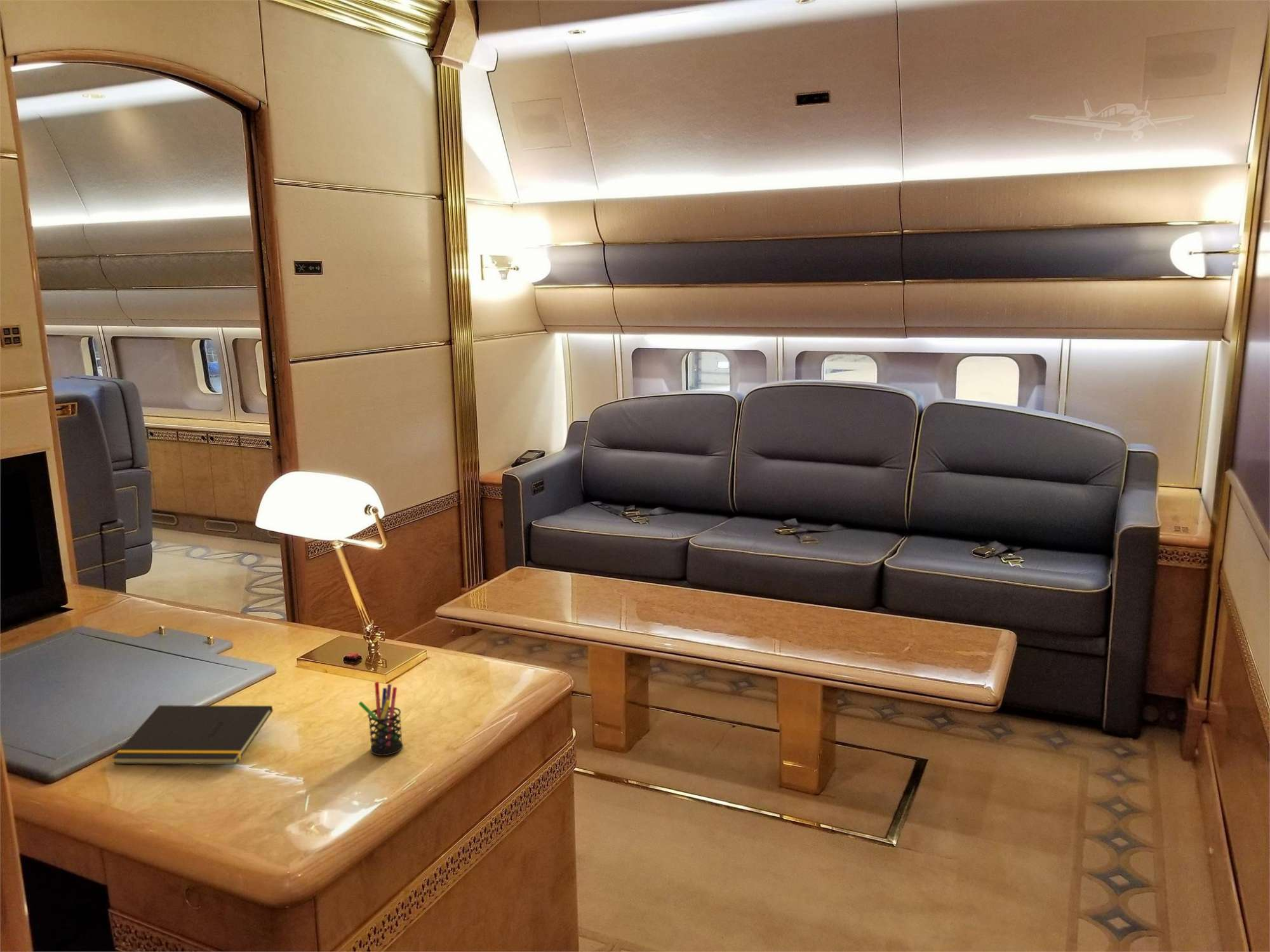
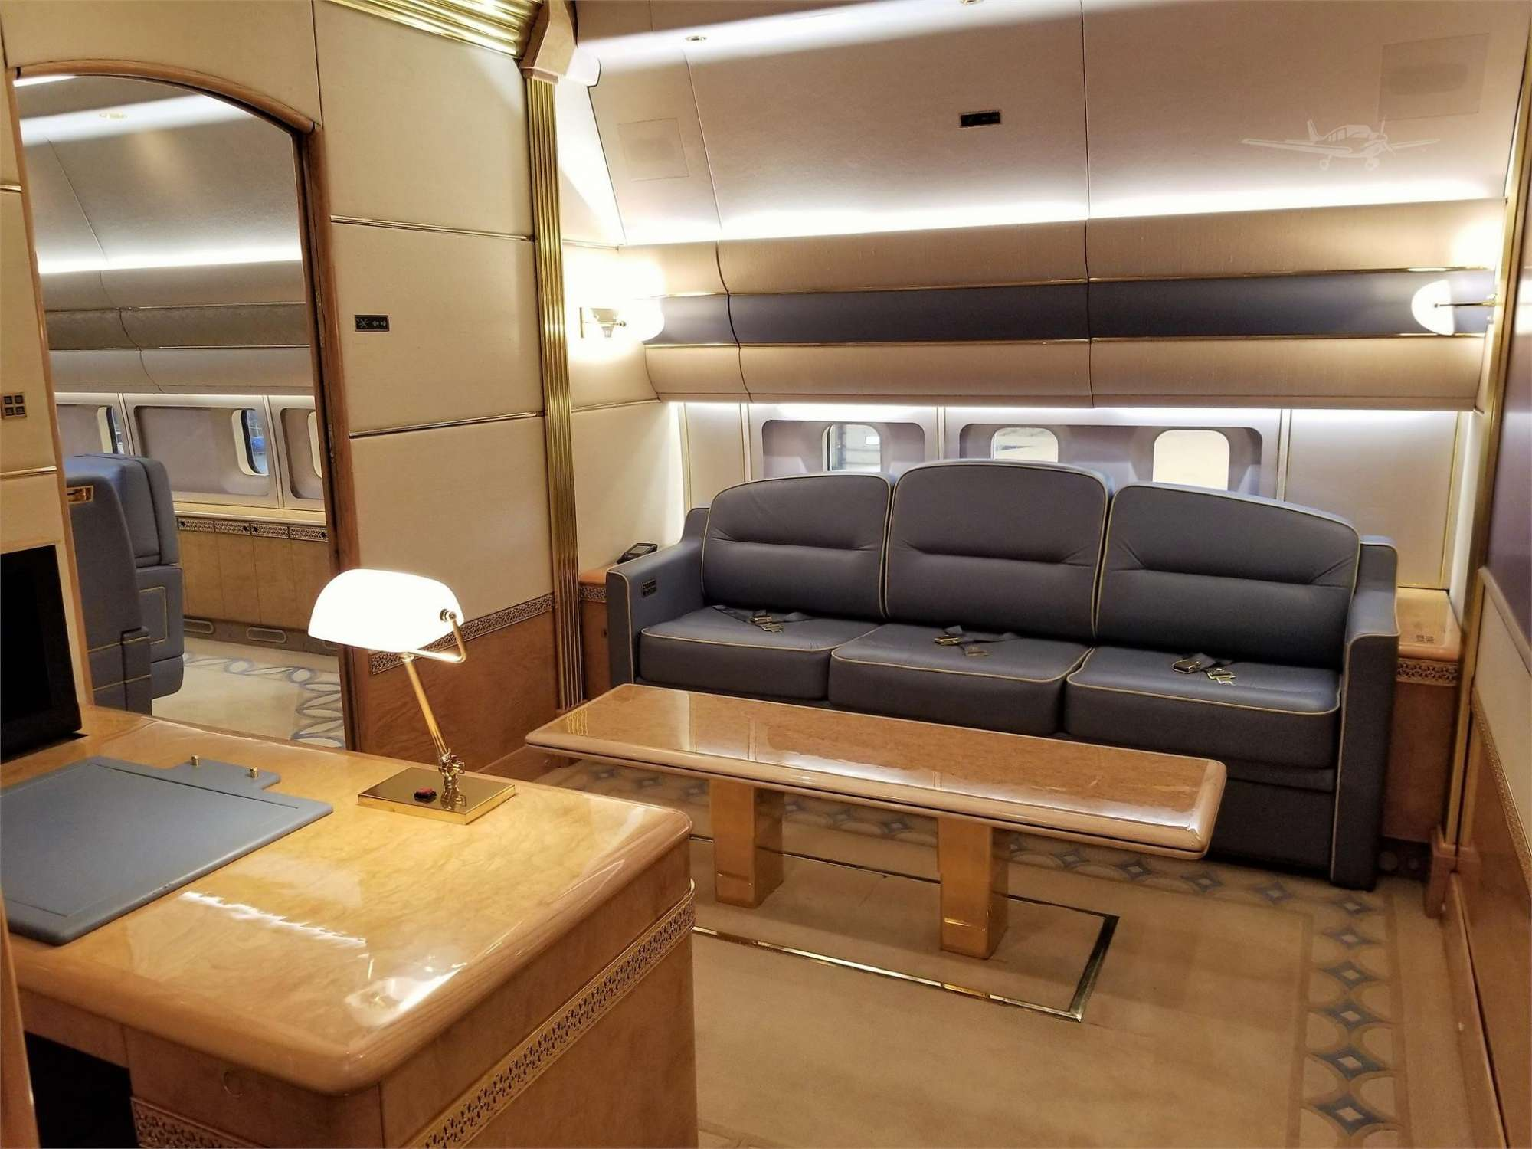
- notepad (196, 733)
- pen holder (380, 718)
